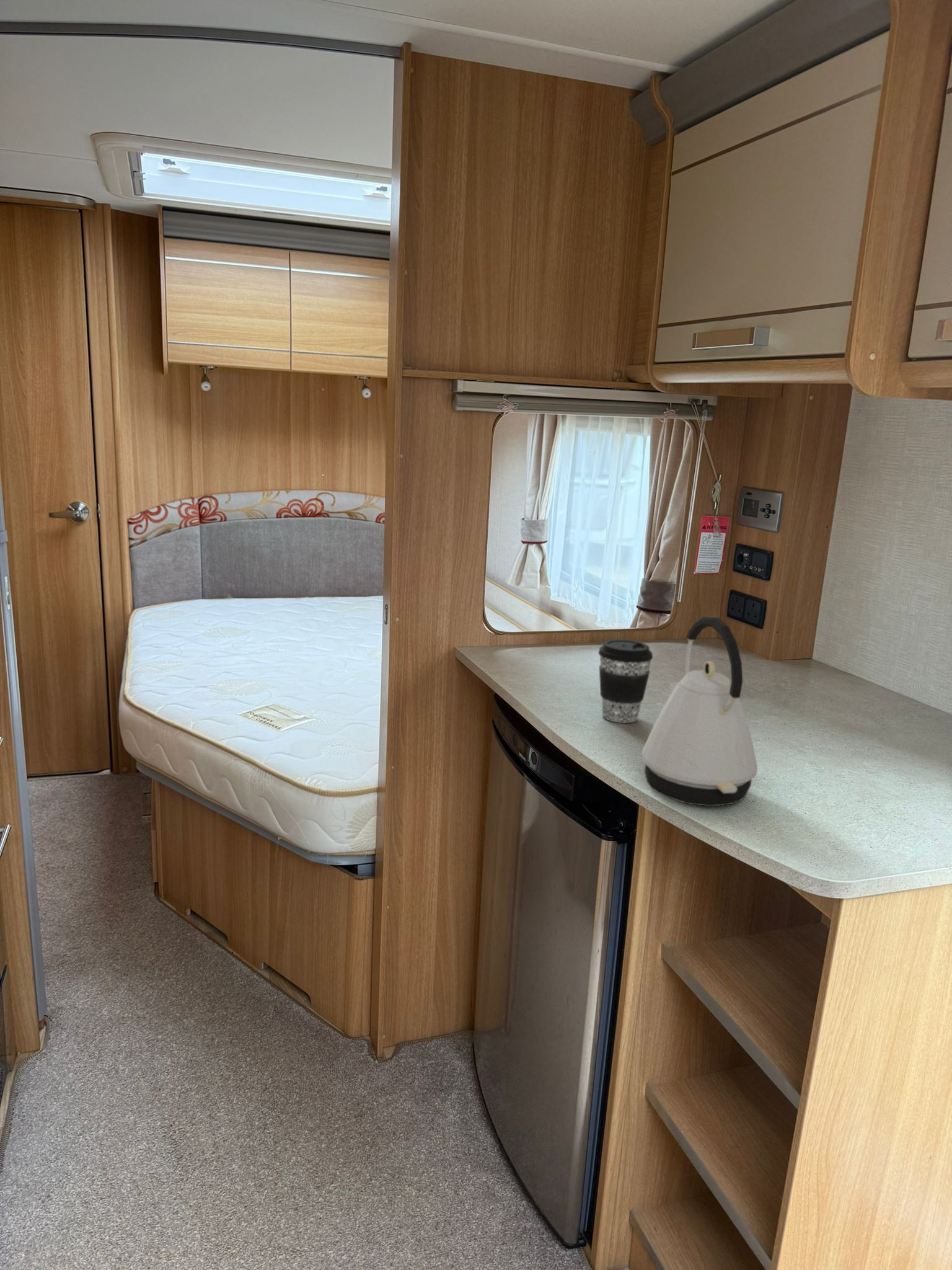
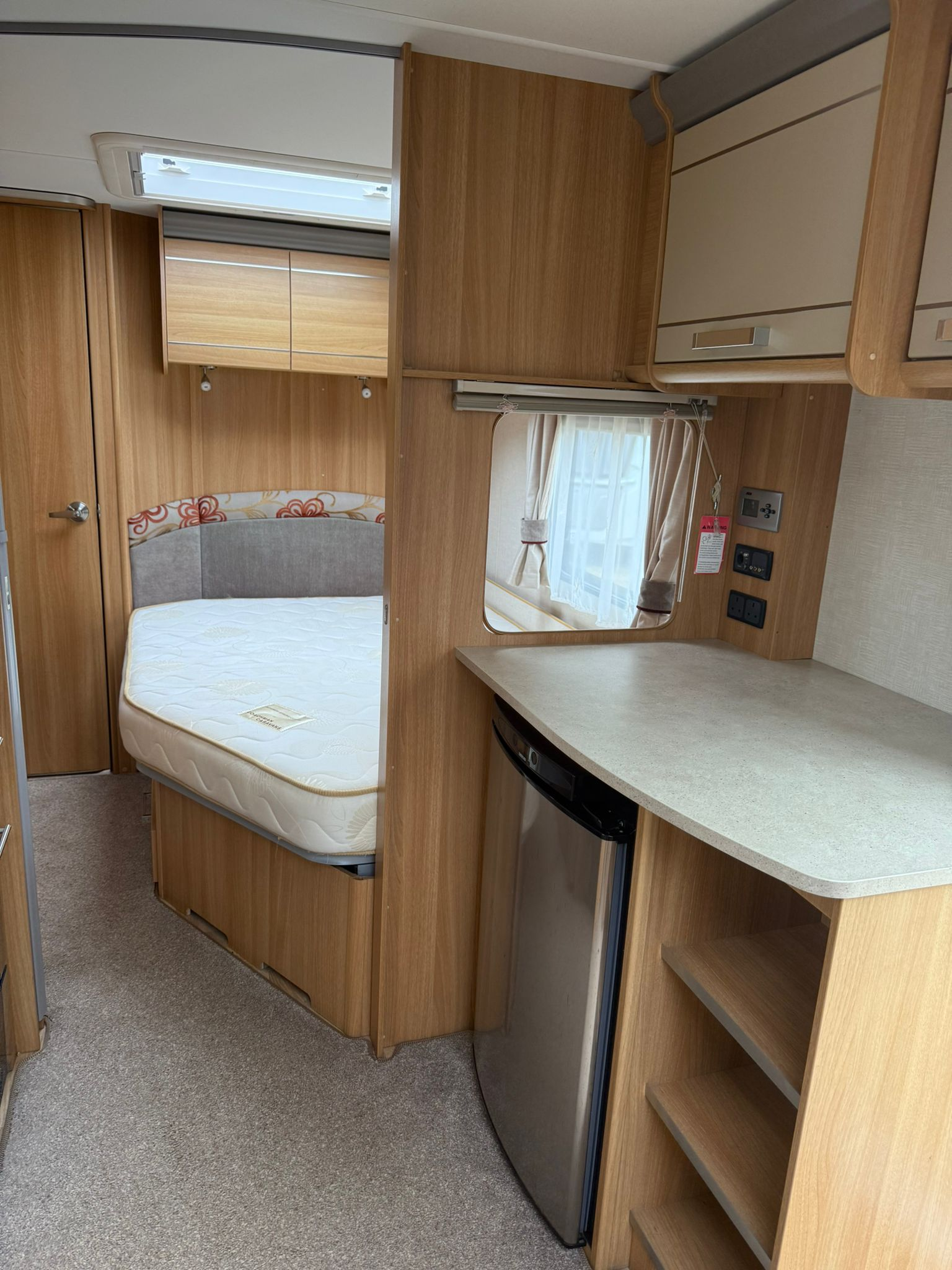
- coffee cup (623, 681)
- kettle (703, 704)
